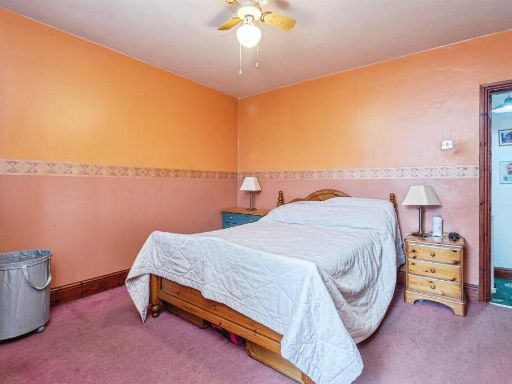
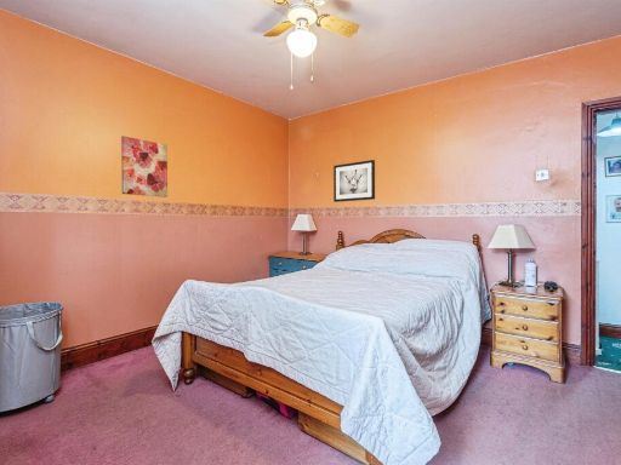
+ wall art (353, 182)
+ wall art (146, 167)
